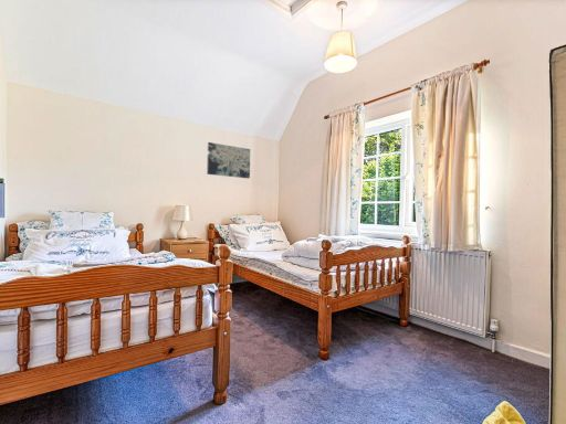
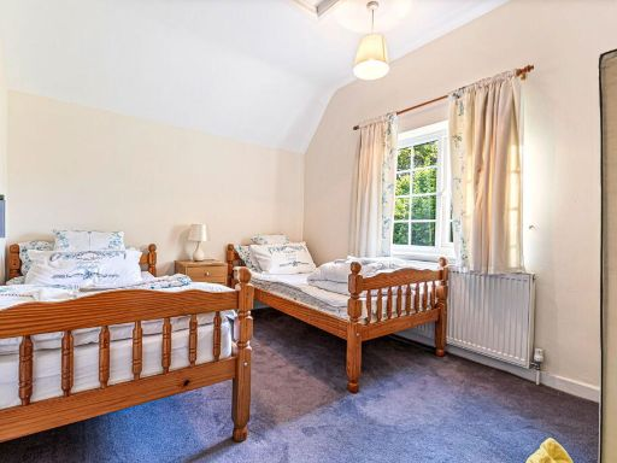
- wall art (229, 161)
